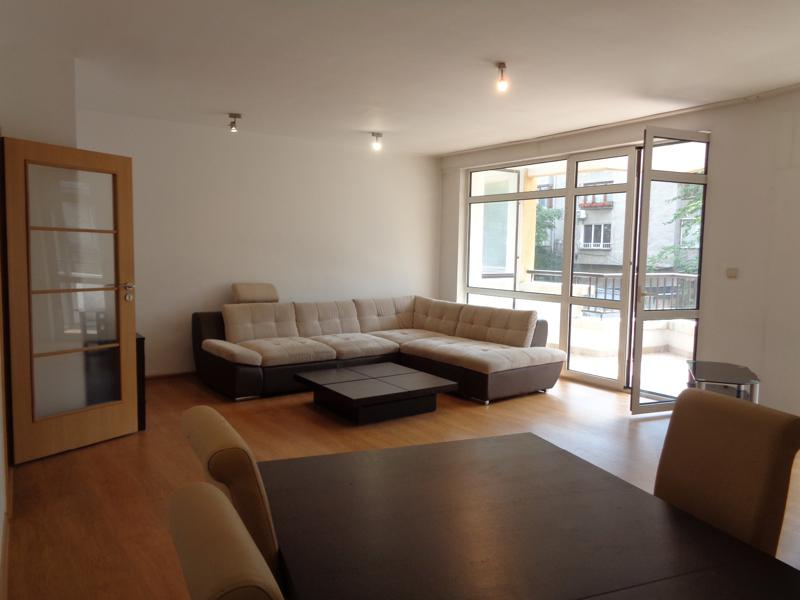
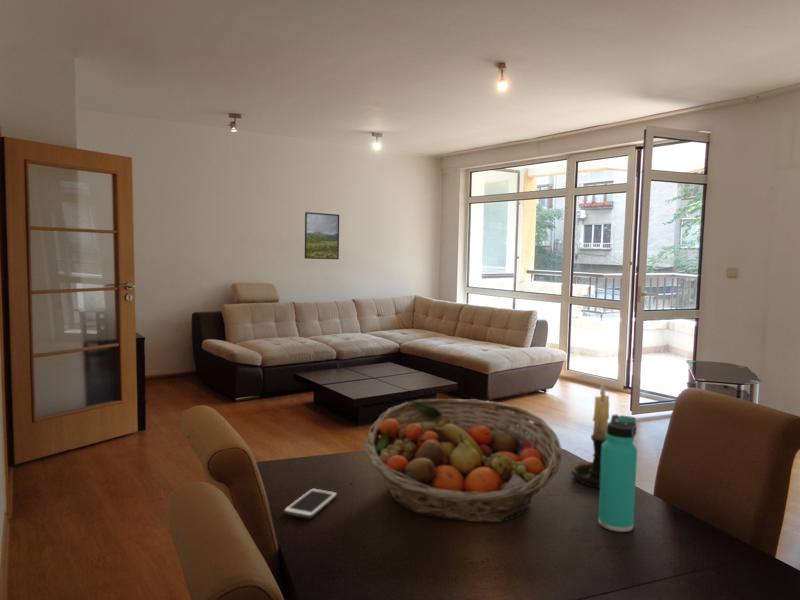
+ fruit basket (460, 455)
+ cell phone (311, 502)
+ thermos bottle (618, 470)
+ candle holder (602, 433)
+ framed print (322, 236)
